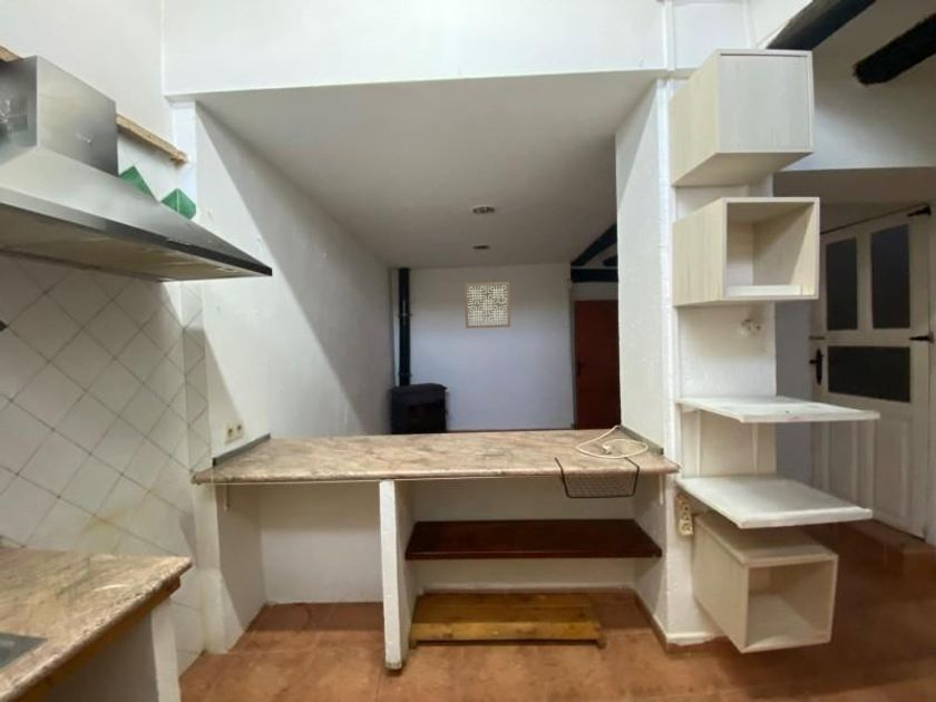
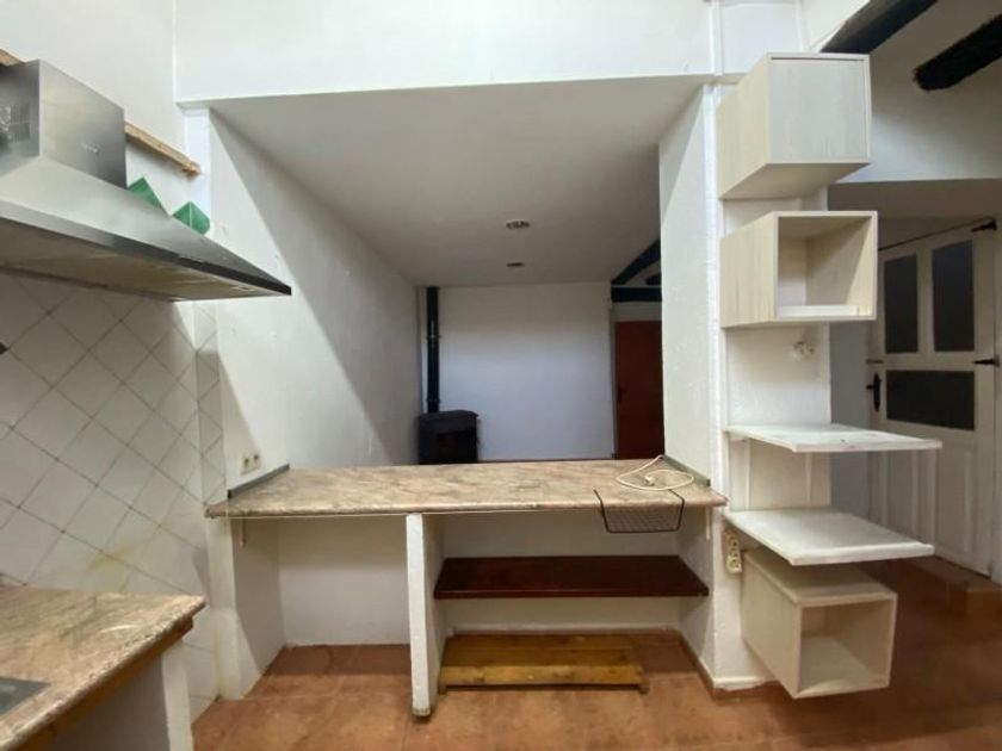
- wall art (487, 303)
